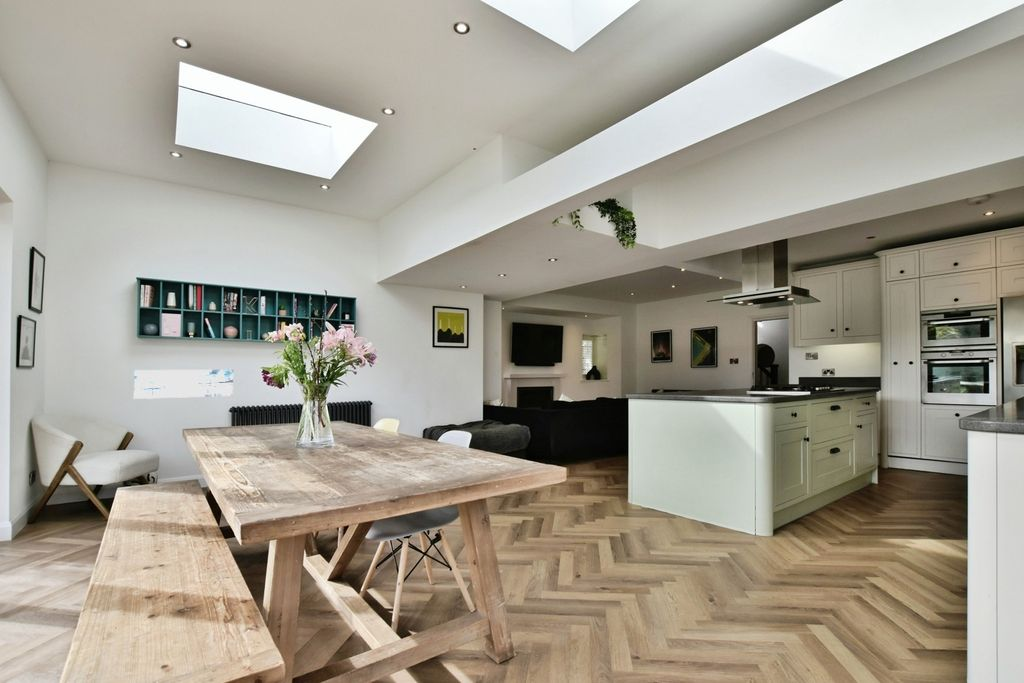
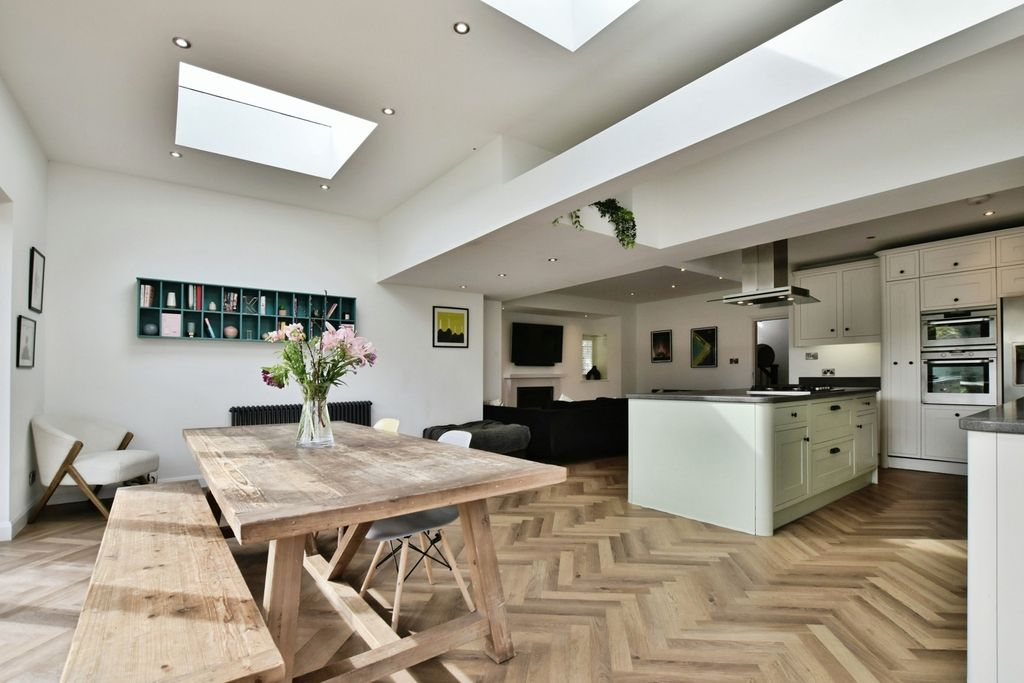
- wall art (185, 383)
